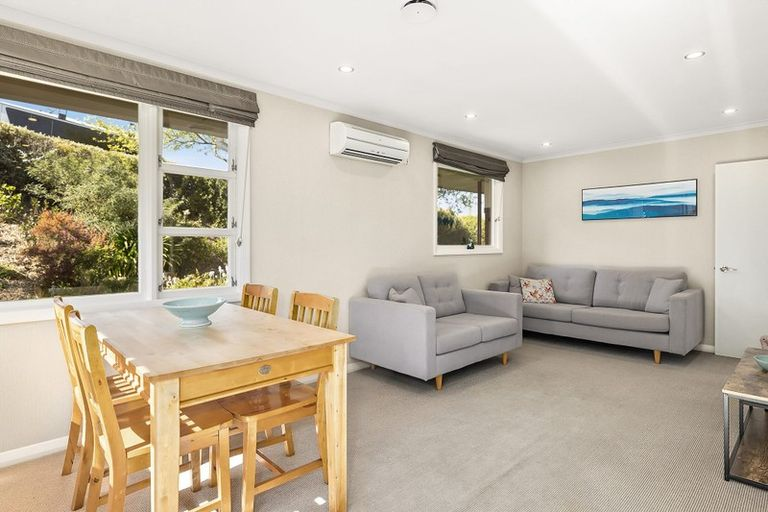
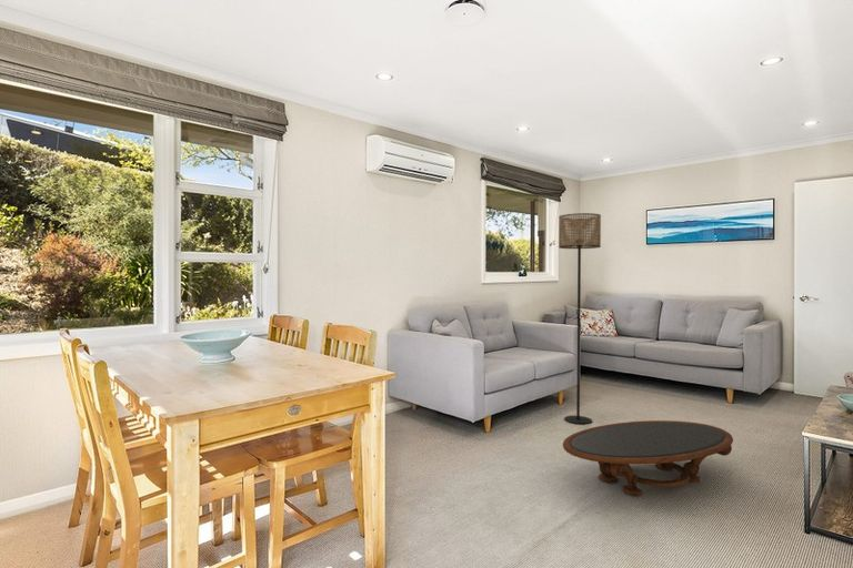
+ coffee table (649, 457)
+ floor lamp (579, 317)
